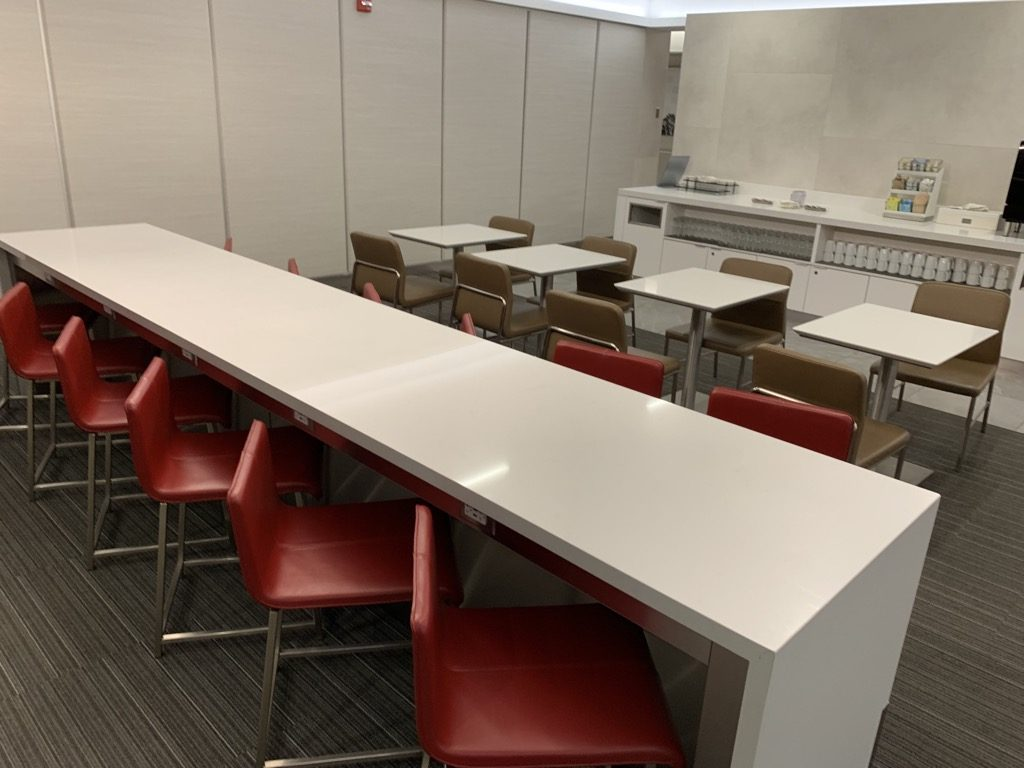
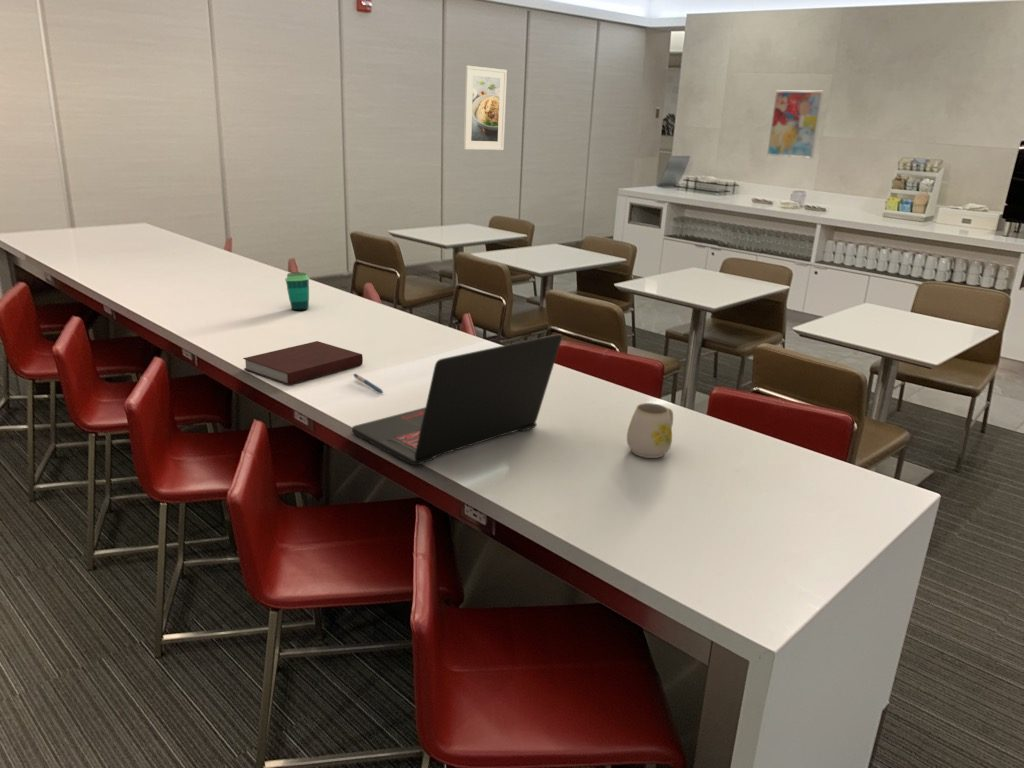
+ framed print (485, 109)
+ mug (654, 428)
+ pen (367, 383)
+ cup (297, 291)
+ notebook (304, 361)
+ wall art (794, 124)
+ laptop (455, 383)
